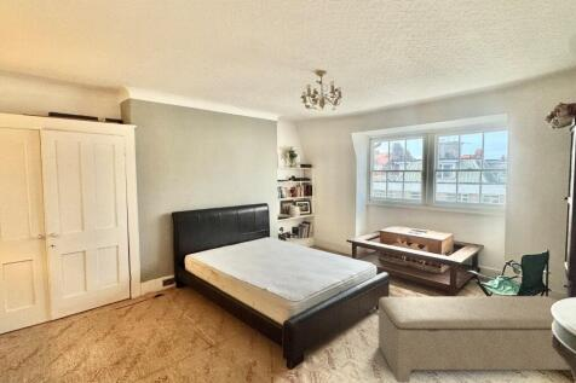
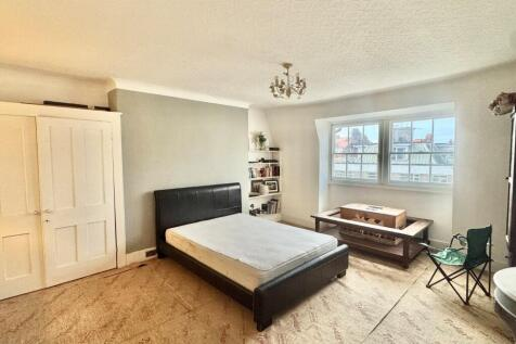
- bench (480, 333)
